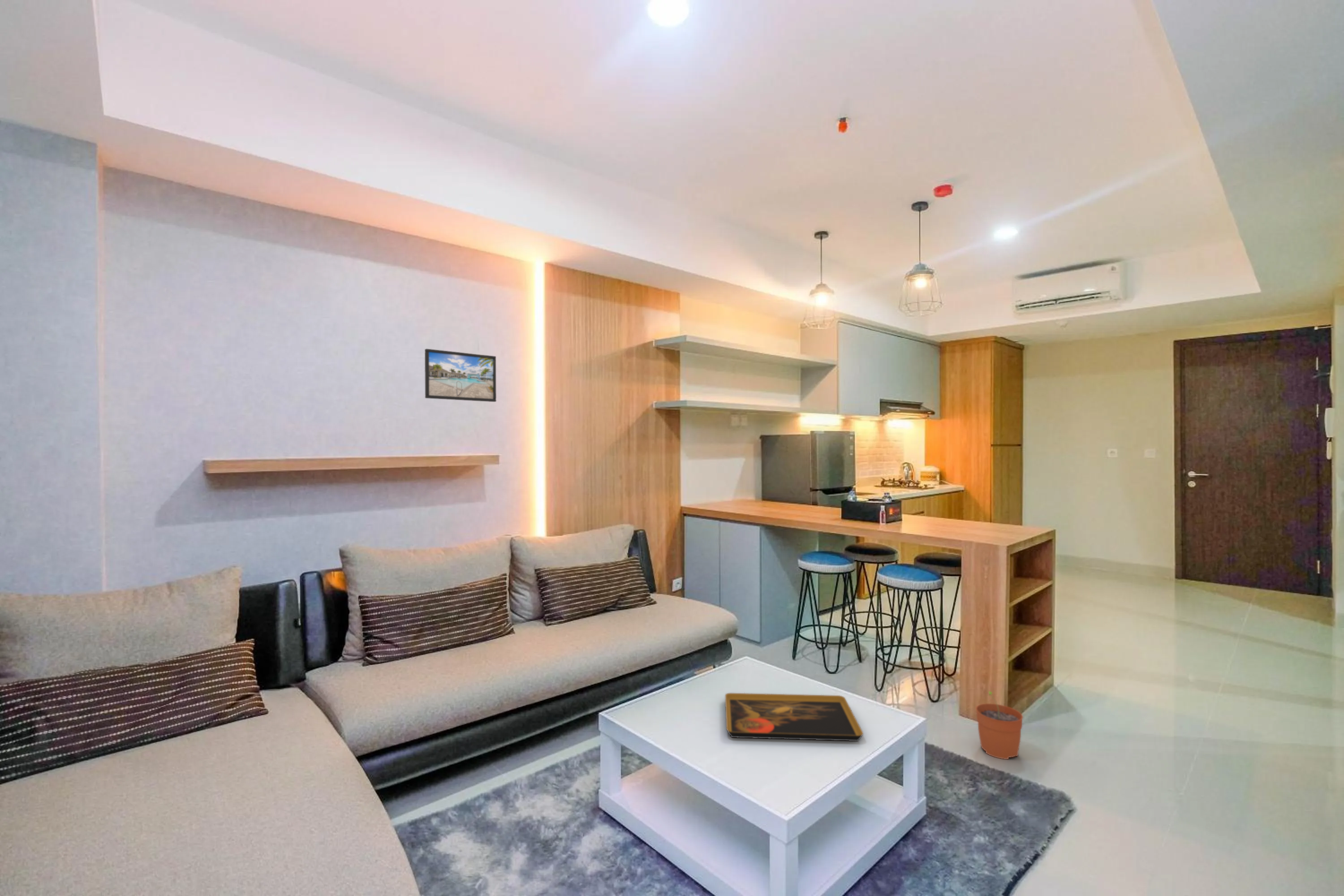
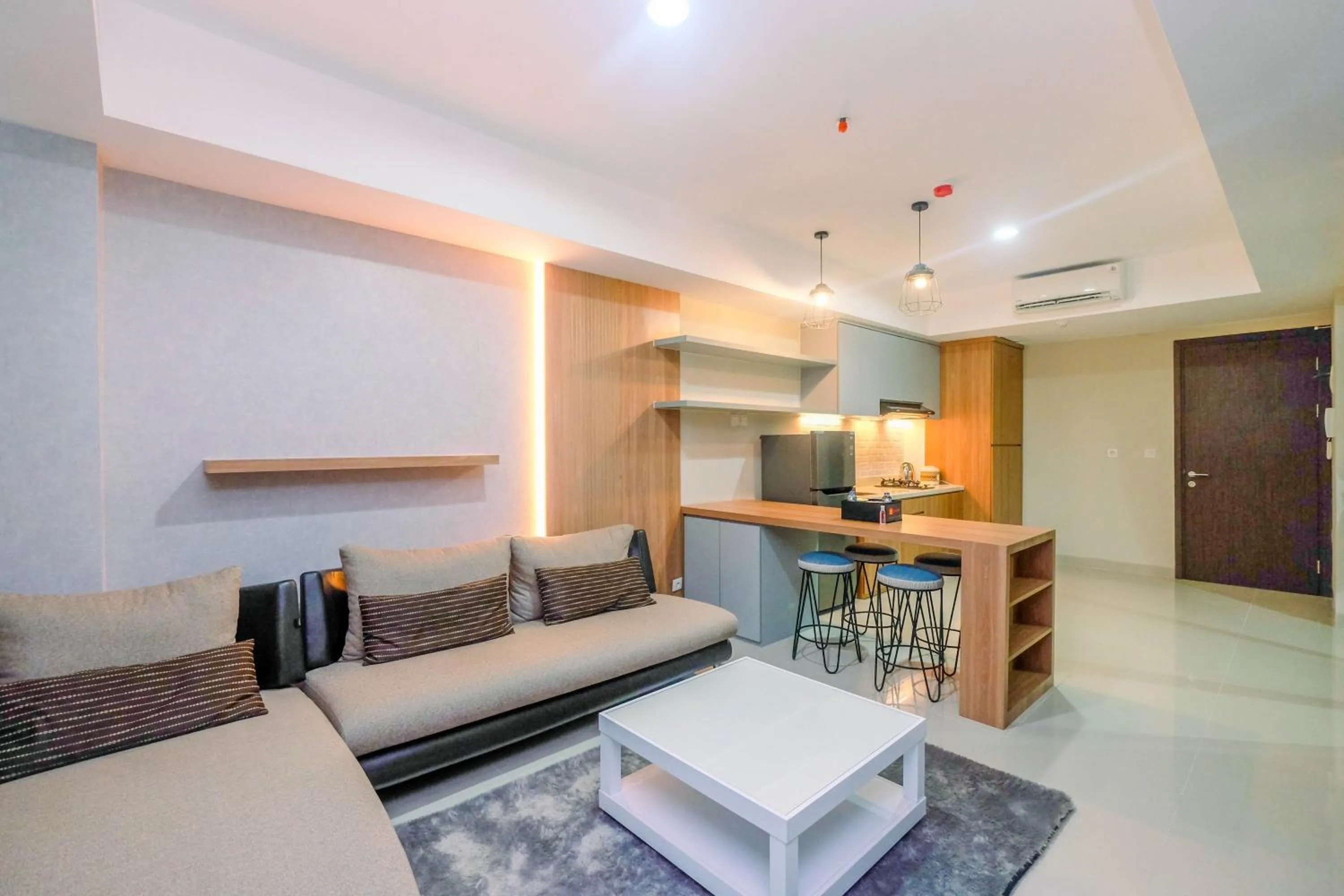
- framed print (461, 376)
- plant pot (999, 722)
- decorative tray (789, 716)
